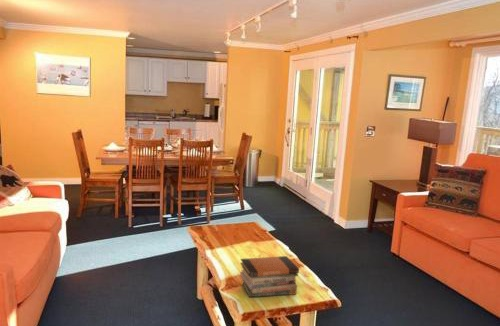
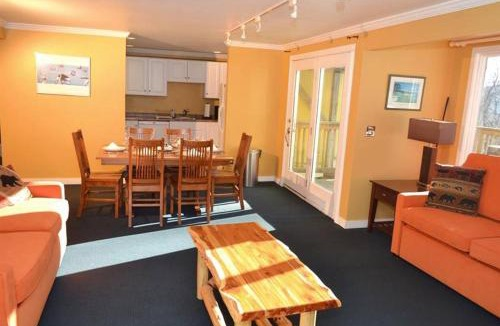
- book stack (268, 276)
